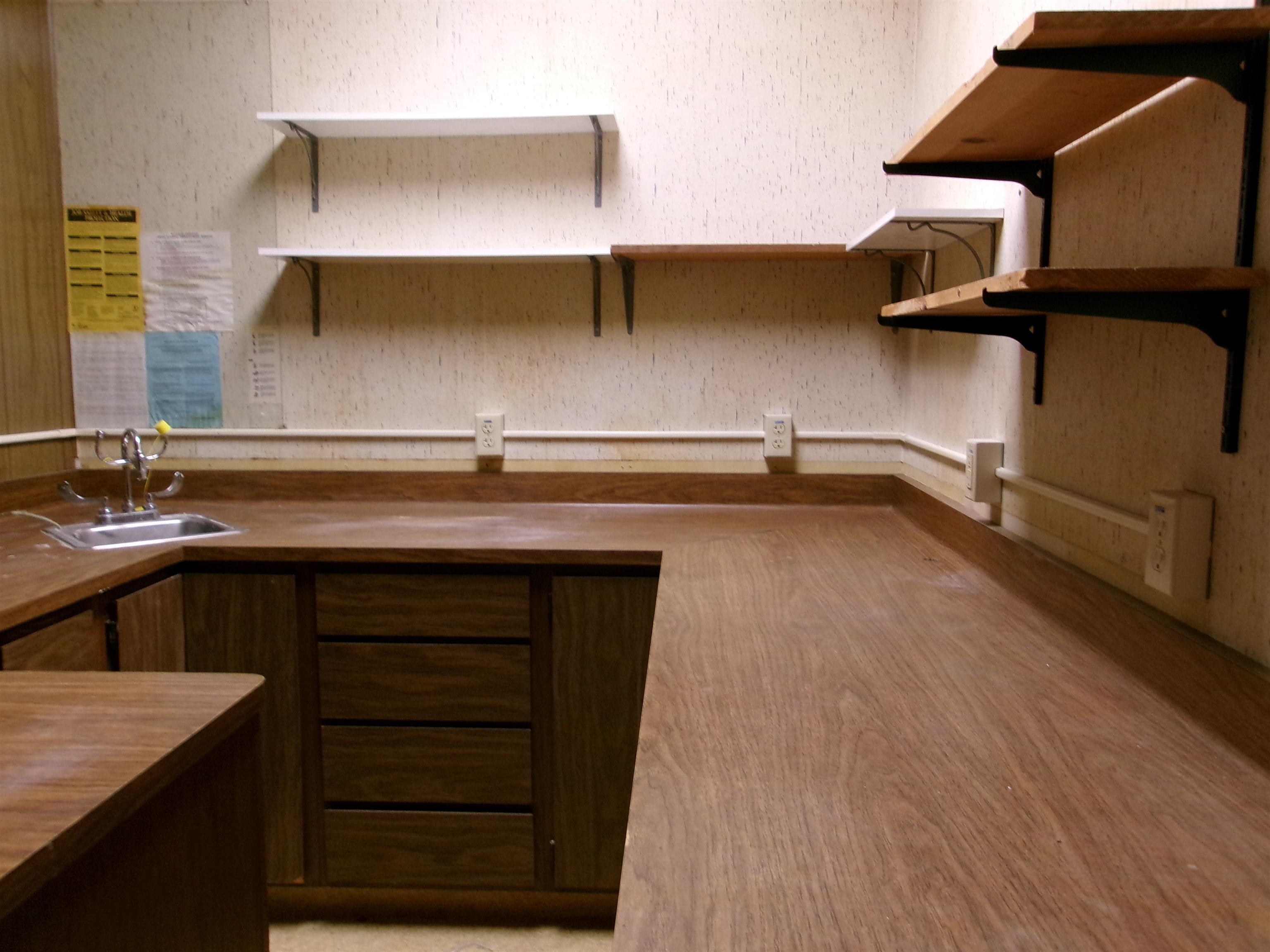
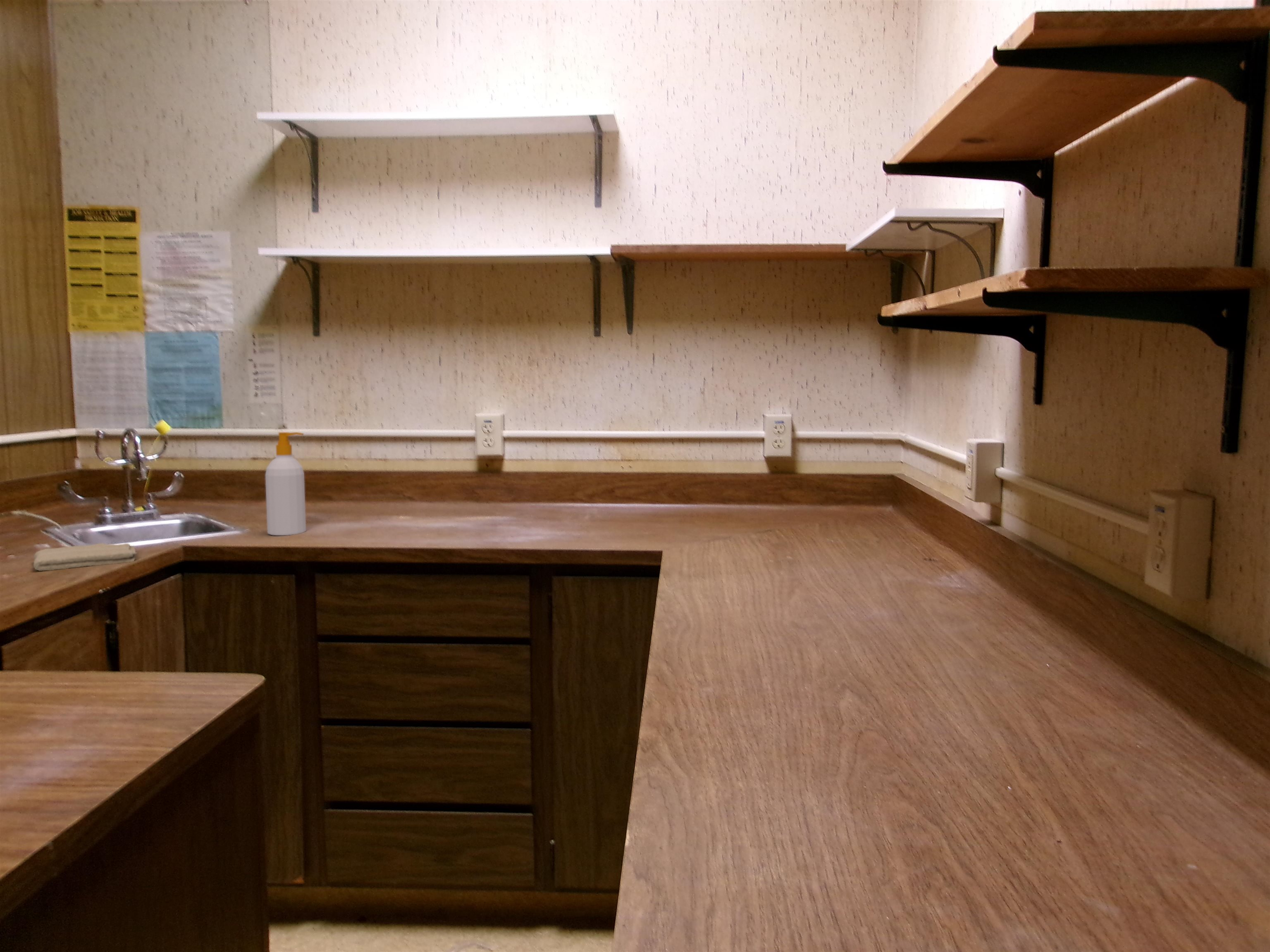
+ washcloth (86, 556)
+ soap bottle (286, 483)
